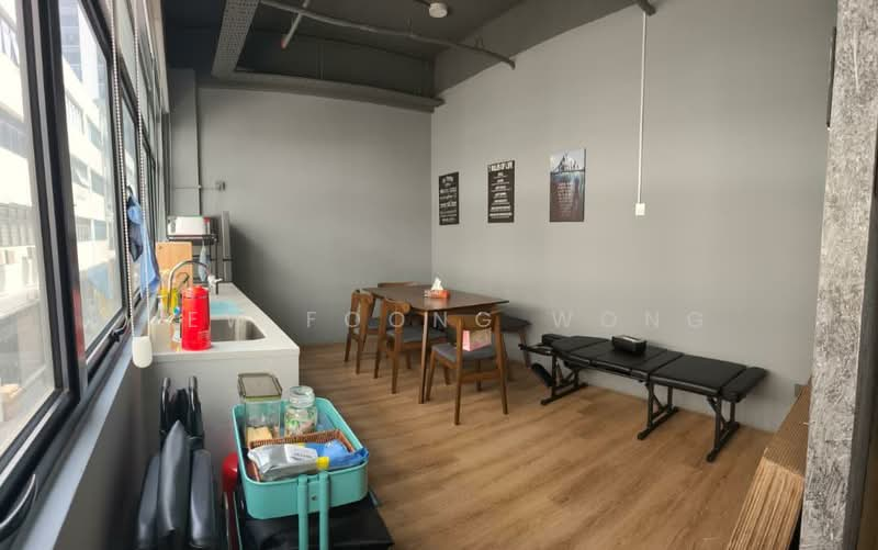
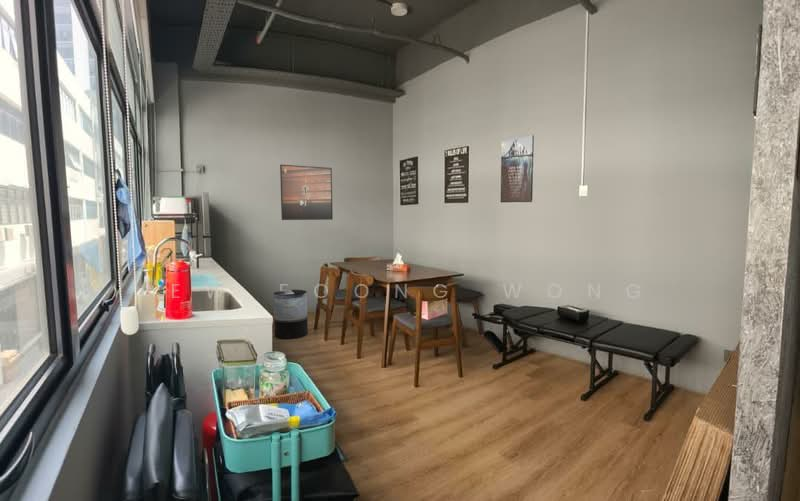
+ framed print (307, 193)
+ trash can (290, 313)
